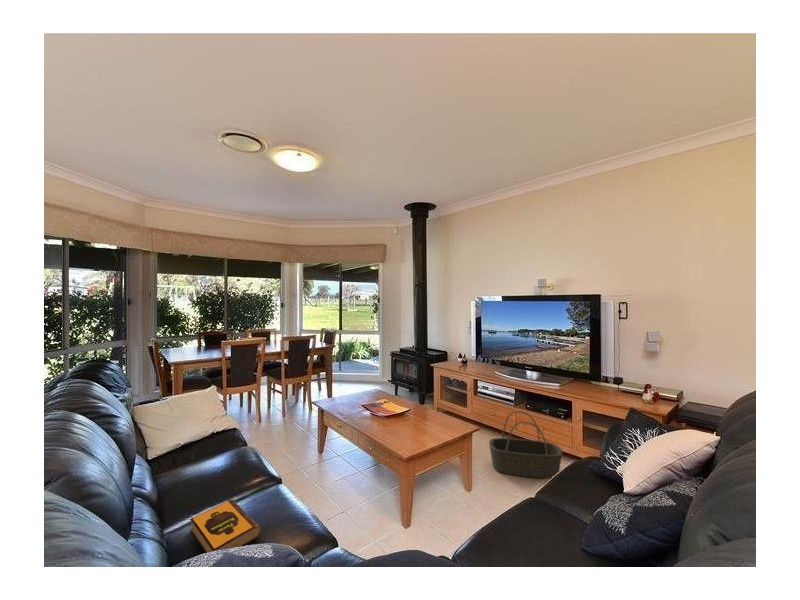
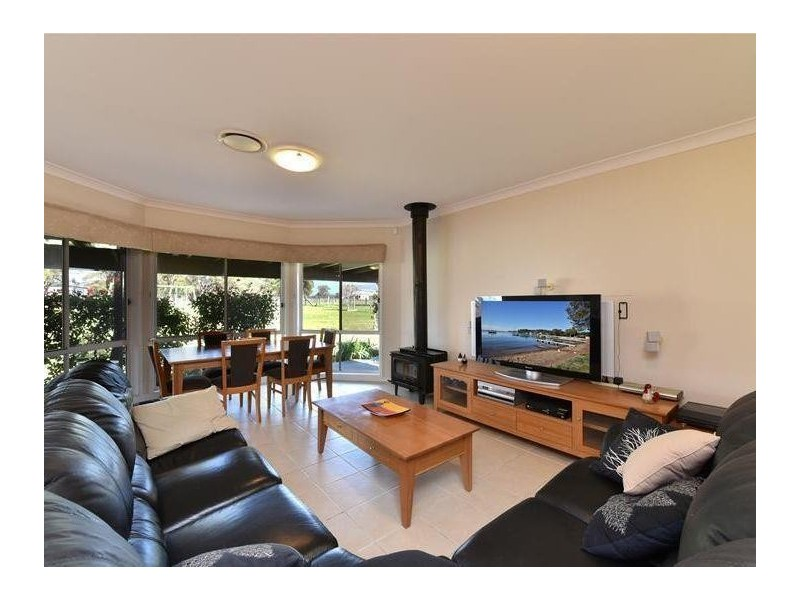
- hardback book (225, 526)
- basket (524, 442)
